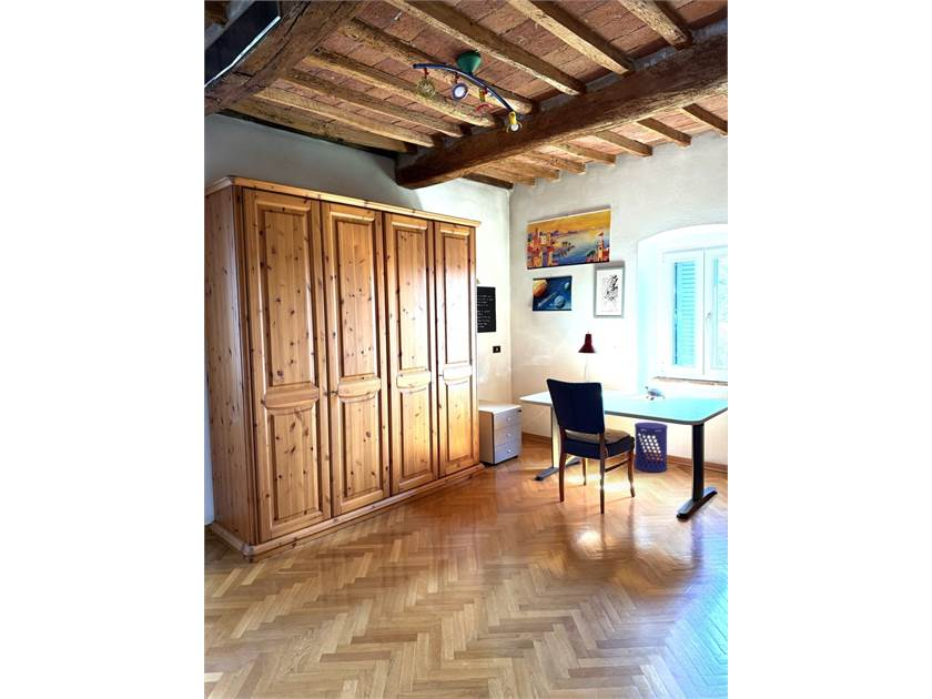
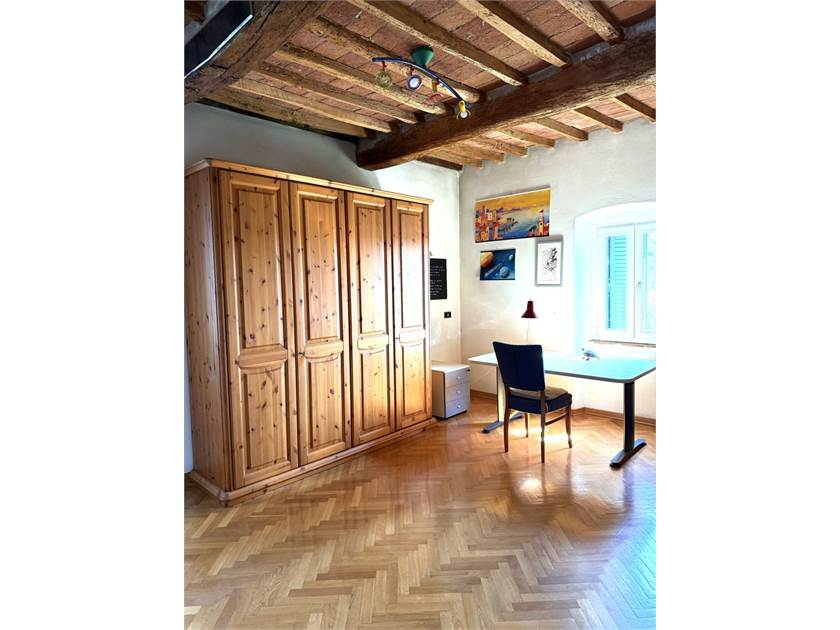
- waste bin (650, 446)
